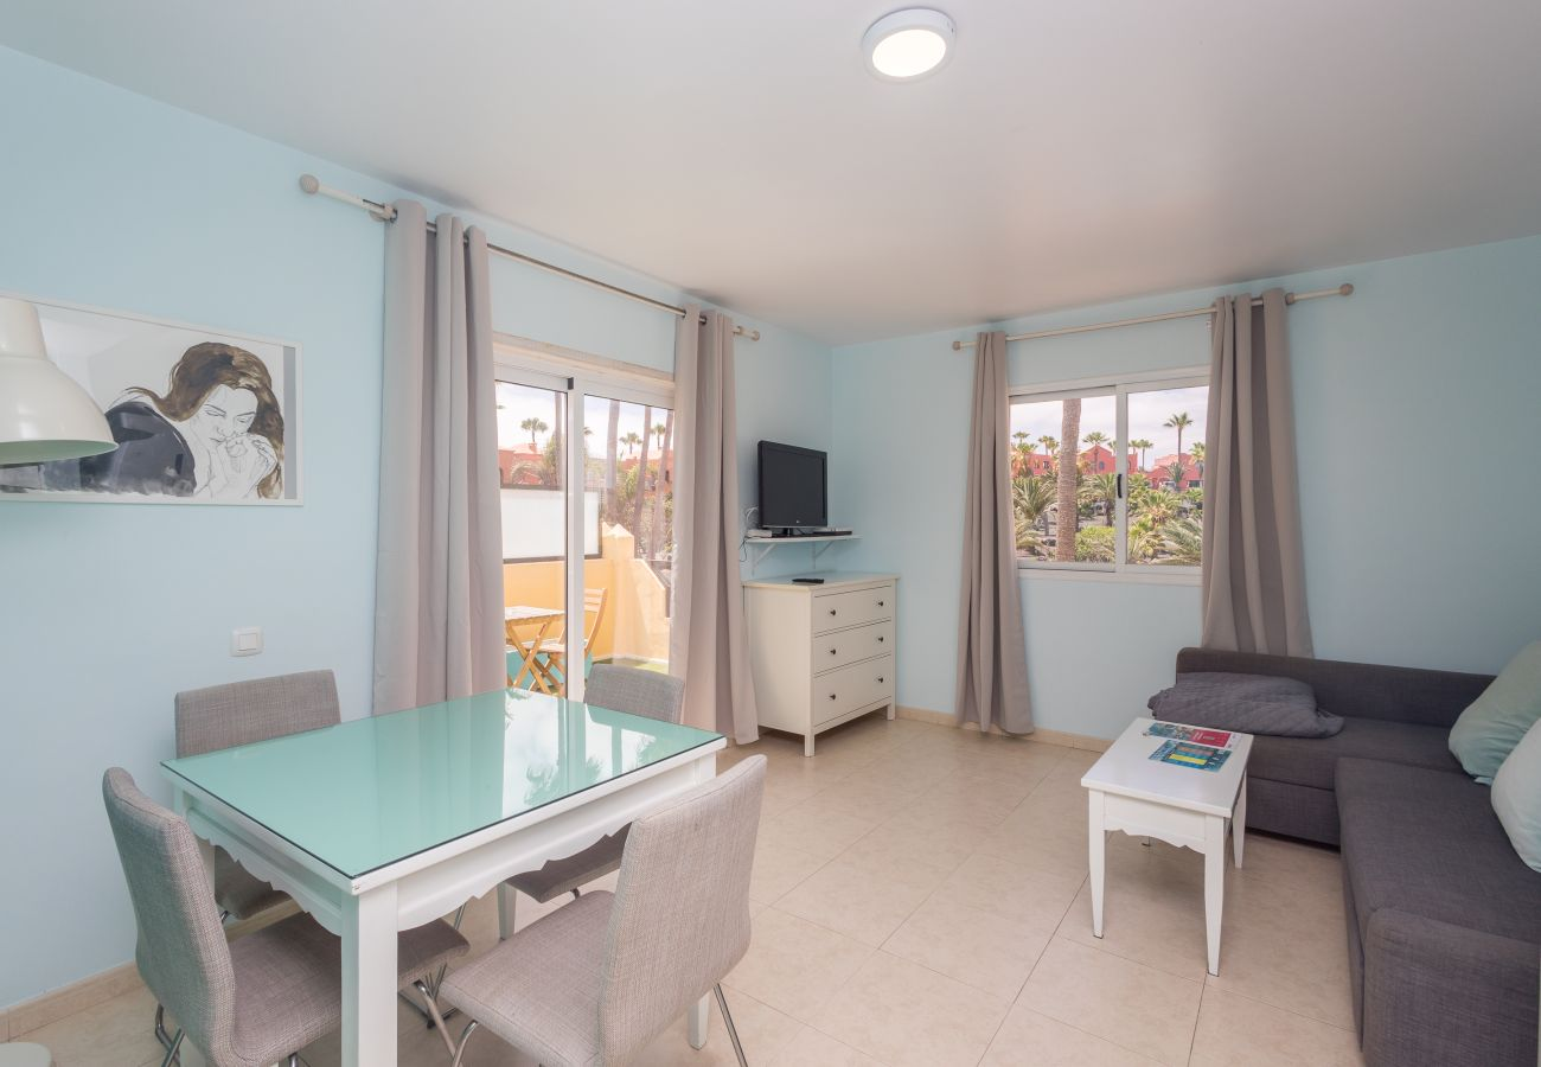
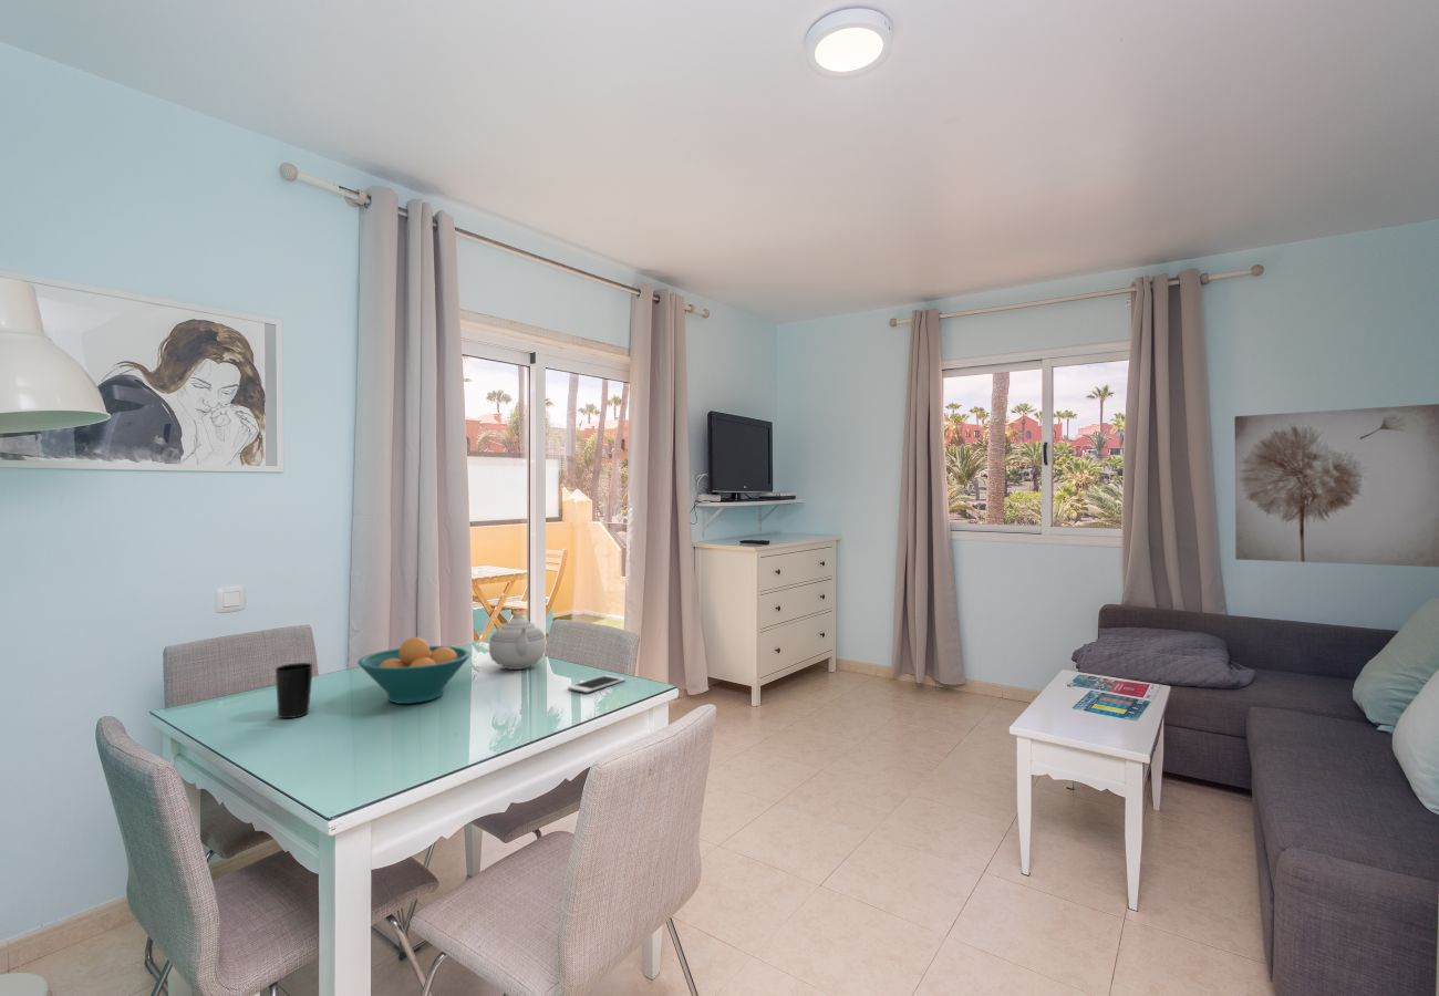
+ teapot (517, 639)
+ cup (293, 691)
+ wall art (1331, 486)
+ fruit bowl (415, 667)
+ cell phone (597, 683)
